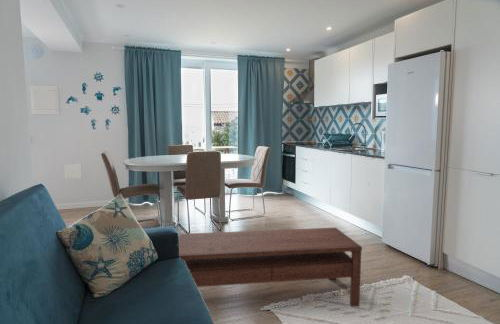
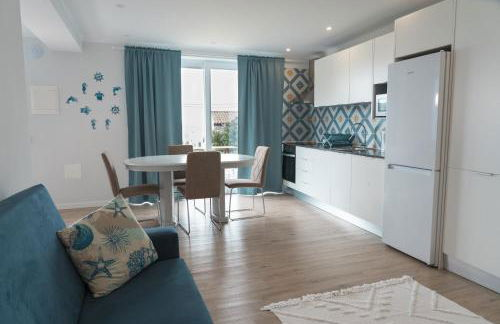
- coffee table (265, 268)
